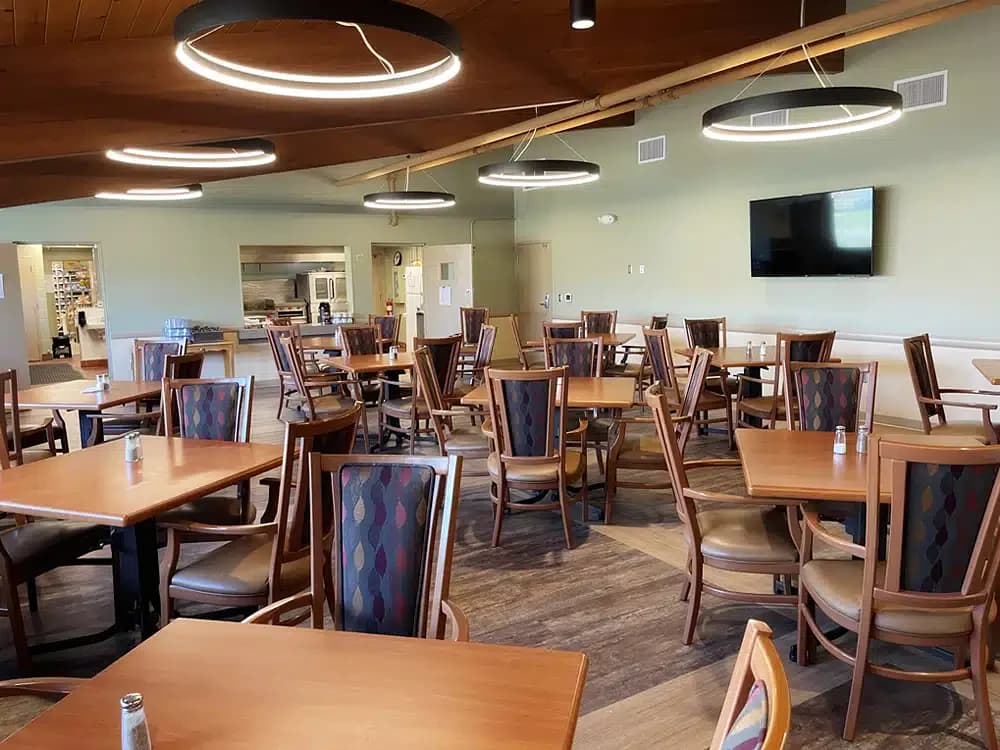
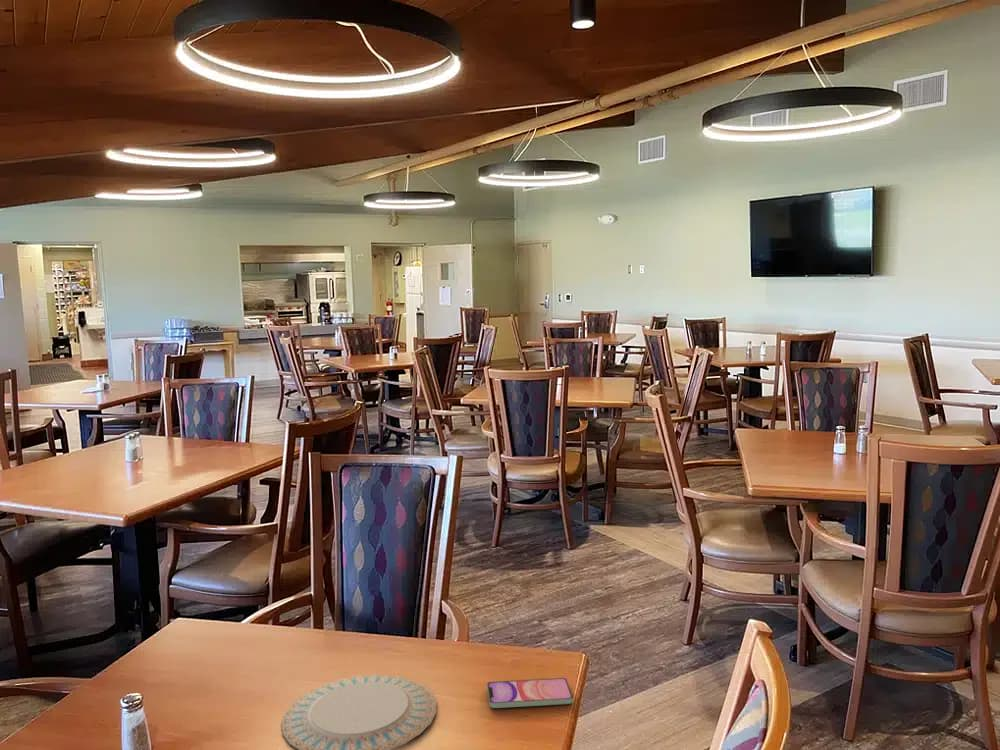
+ smartphone (529, 692)
+ chinaware (360, 709)
